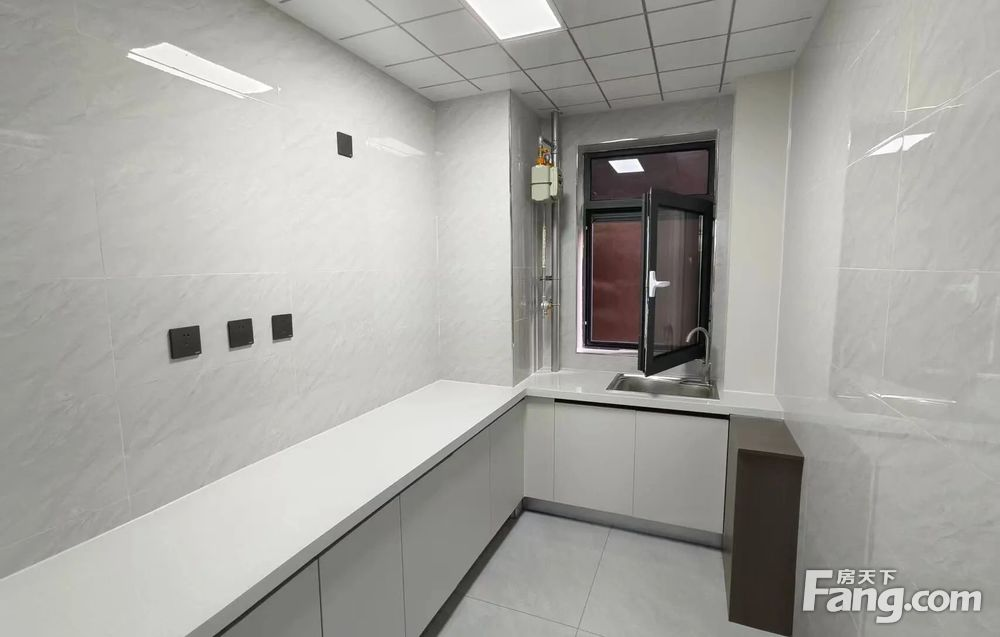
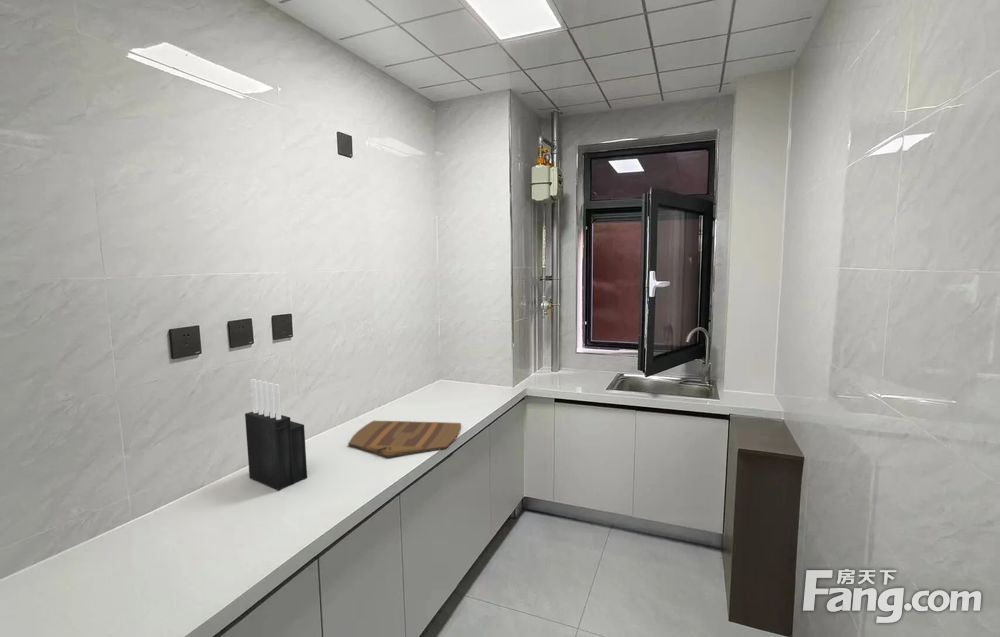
+ cutting board (403, 436)
+ knife block (278, 428)
